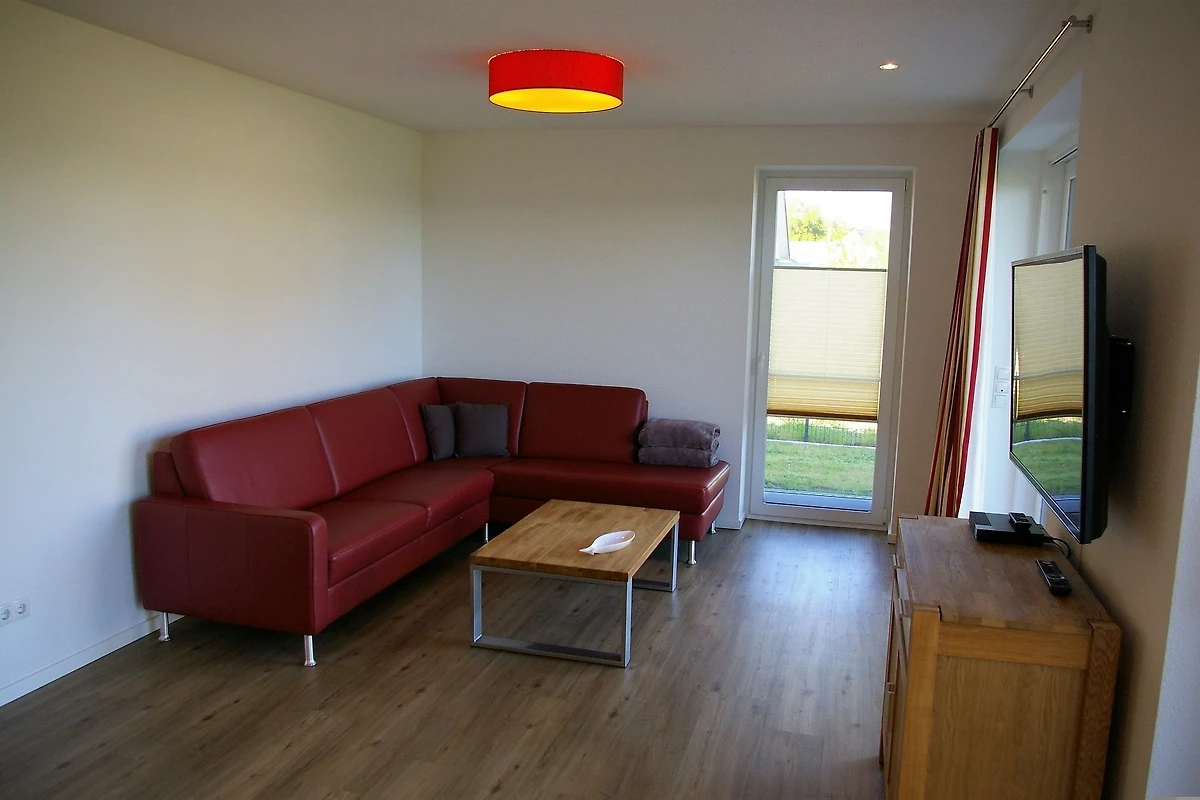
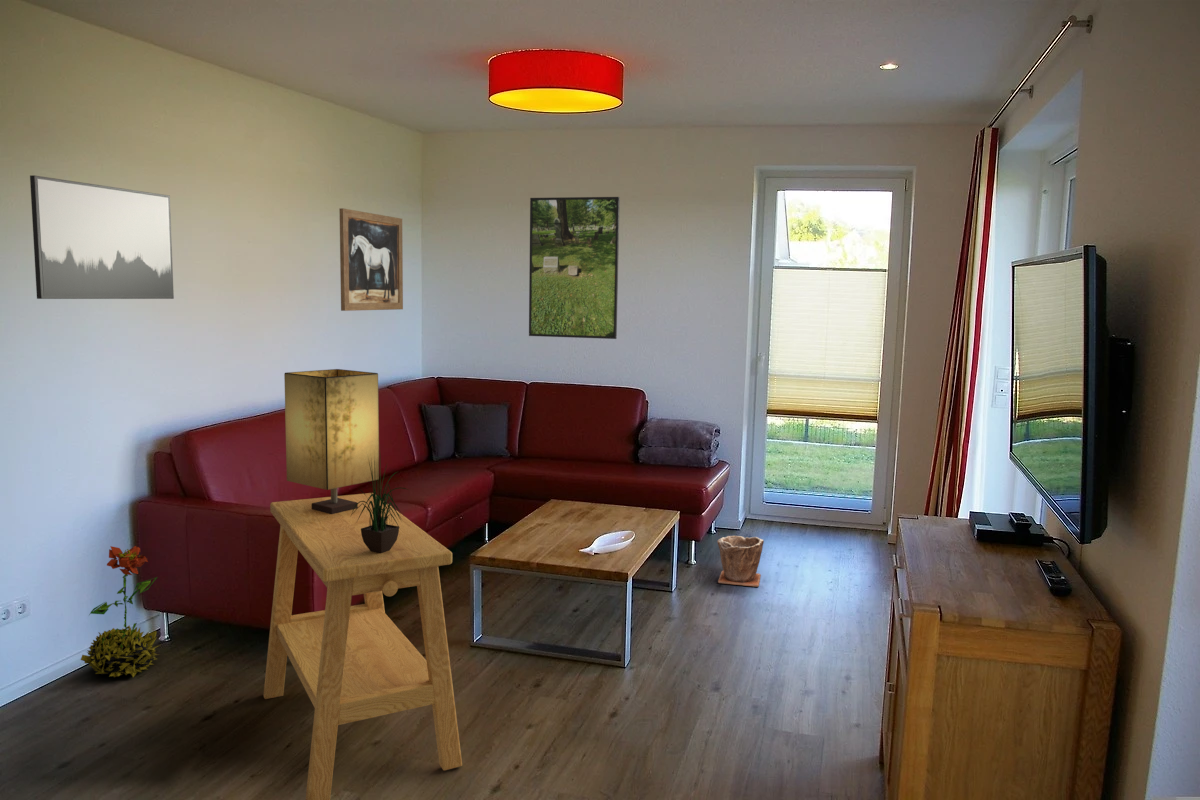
+ table lamp (332, 440)
+ wall art (373, 262)
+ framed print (573, 268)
+ plant pot (740, 558)
+ side table (354, 627)
+ wall art (108, 243)
+ decorative plant (117, 606)
+ potted plant (379, 495)
